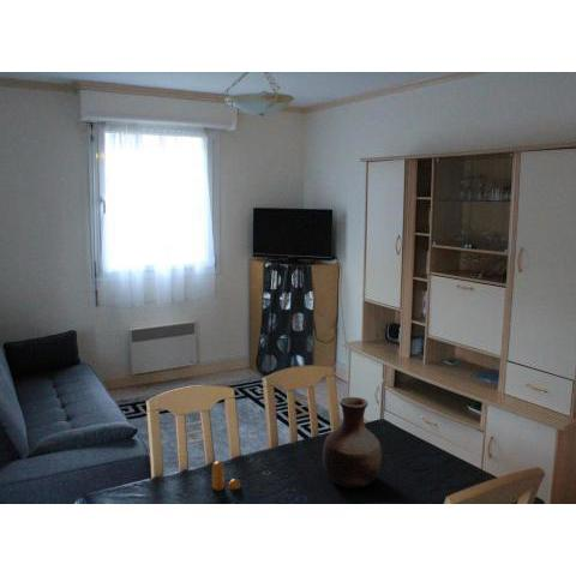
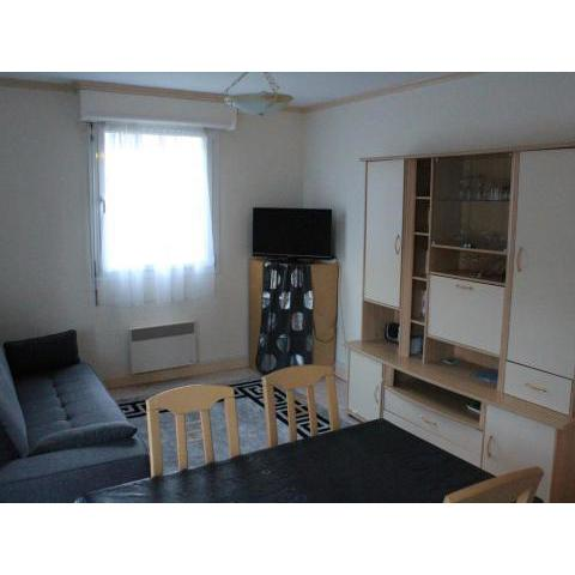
- vase (352, 439)
- pepper shaker (223, 474)
